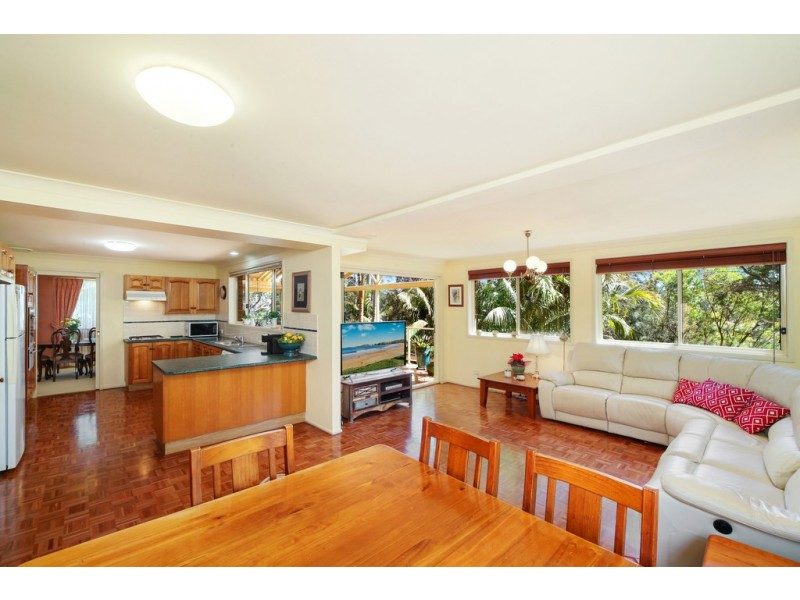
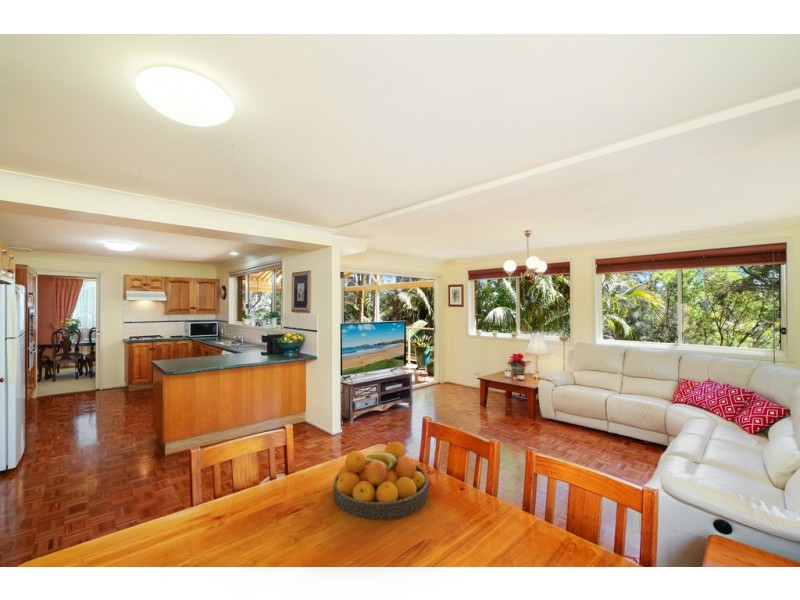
+ fruit bowl (381, 471)
